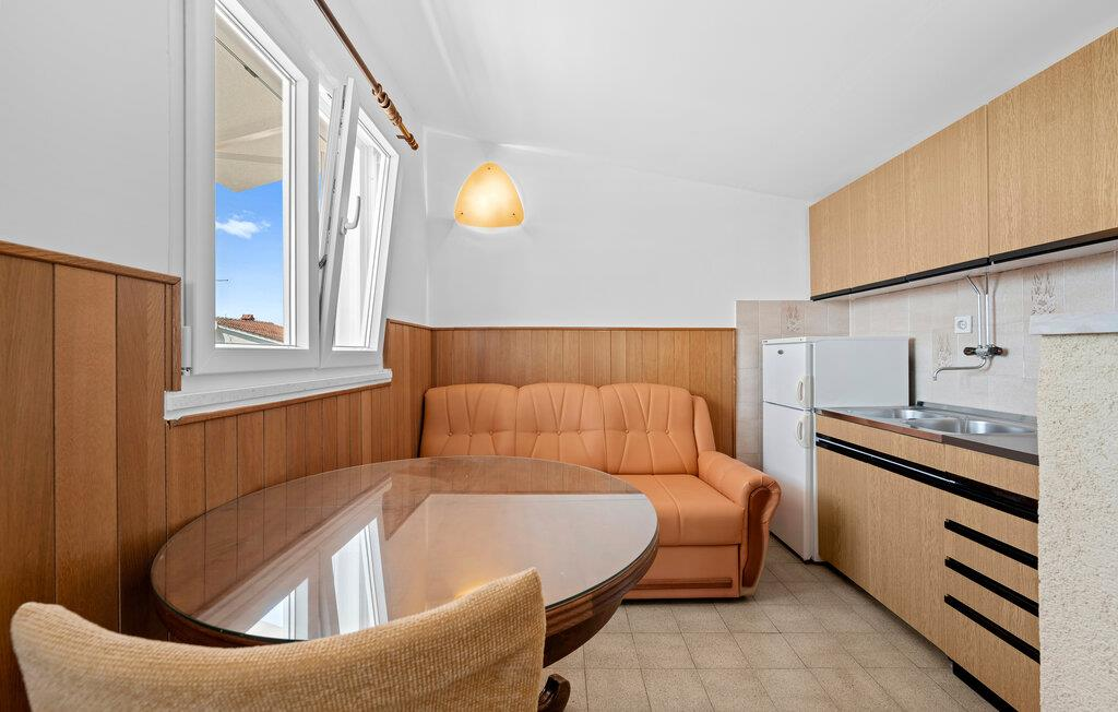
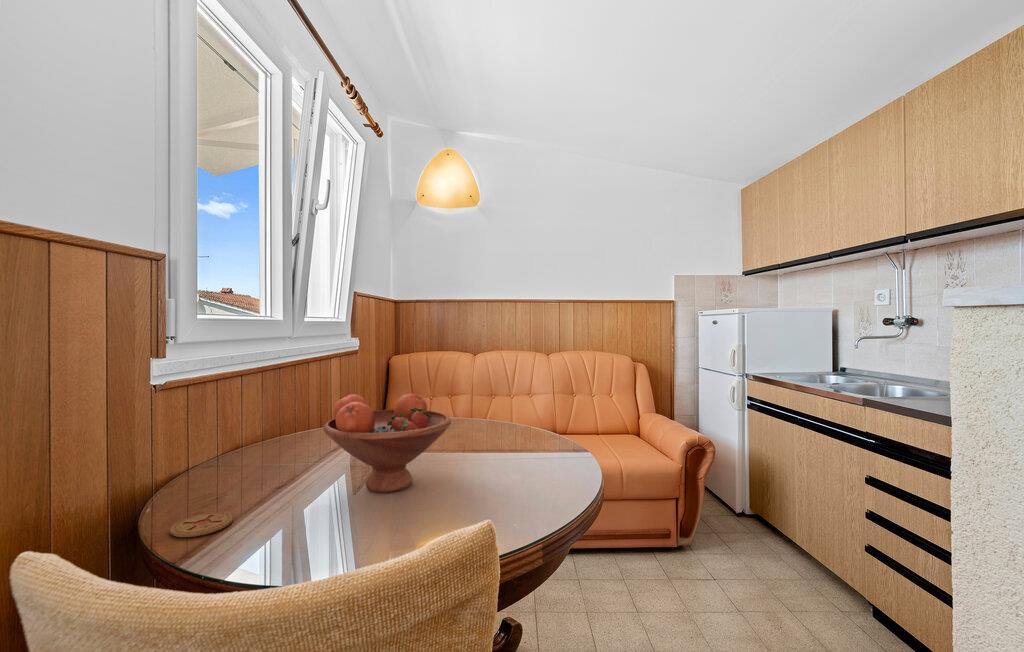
+ fruit bowl (389, 440)
+ coaster (202, 523)
